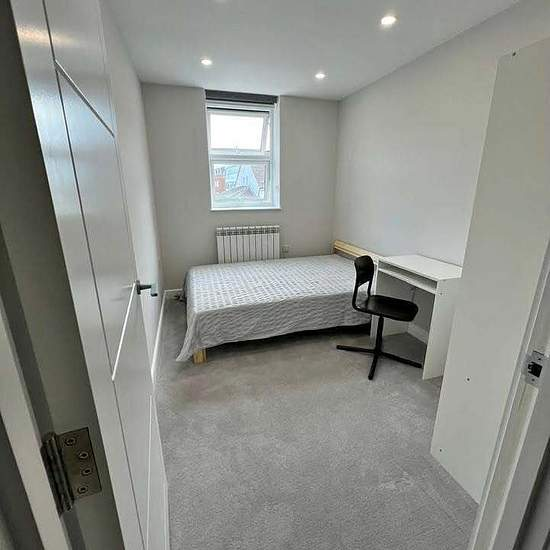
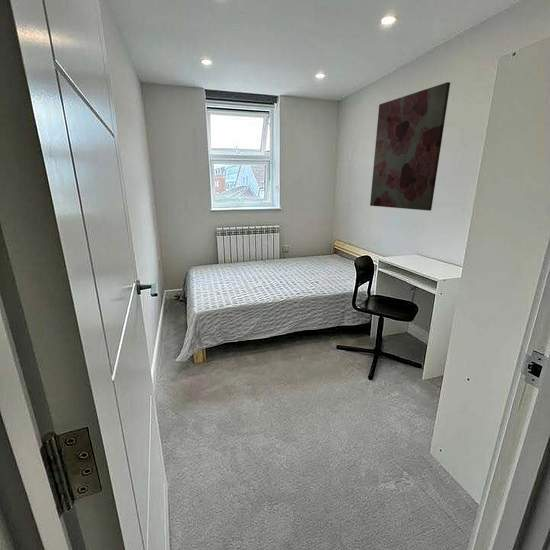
+ wall art (403, 154)
